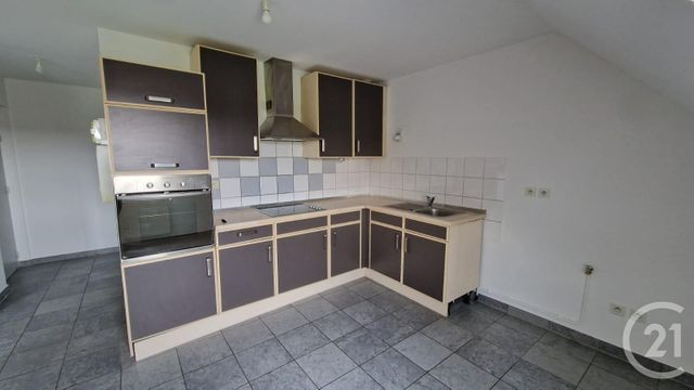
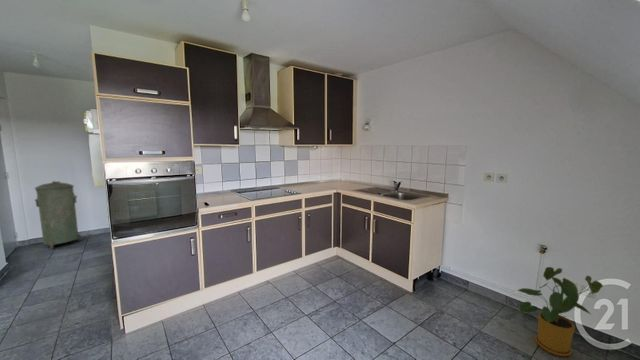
+ trash can (58, 212)
+ house plant (554, 310)
